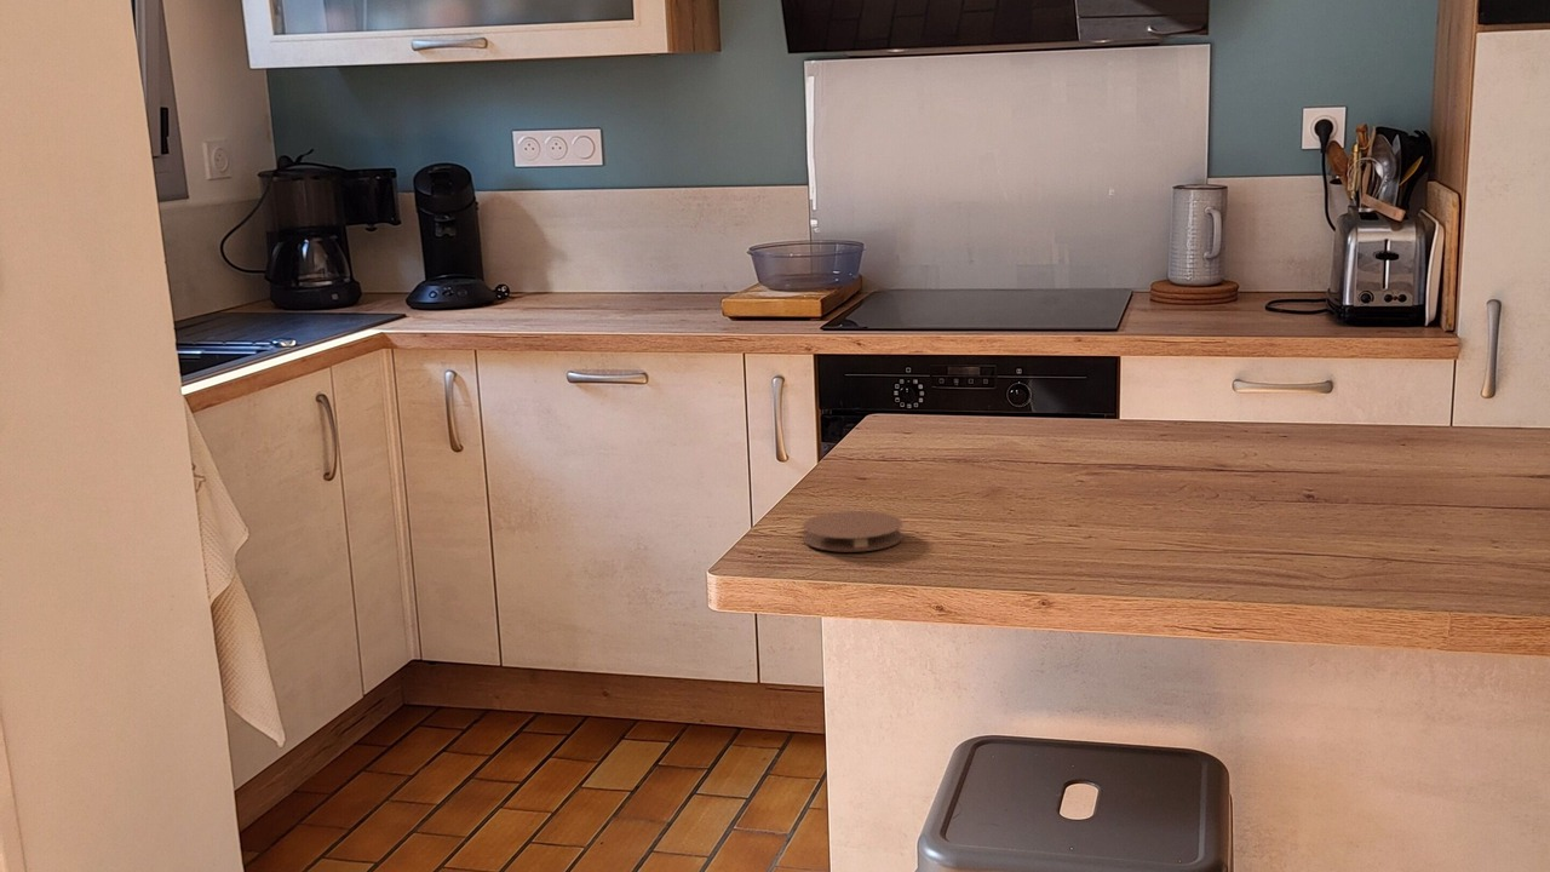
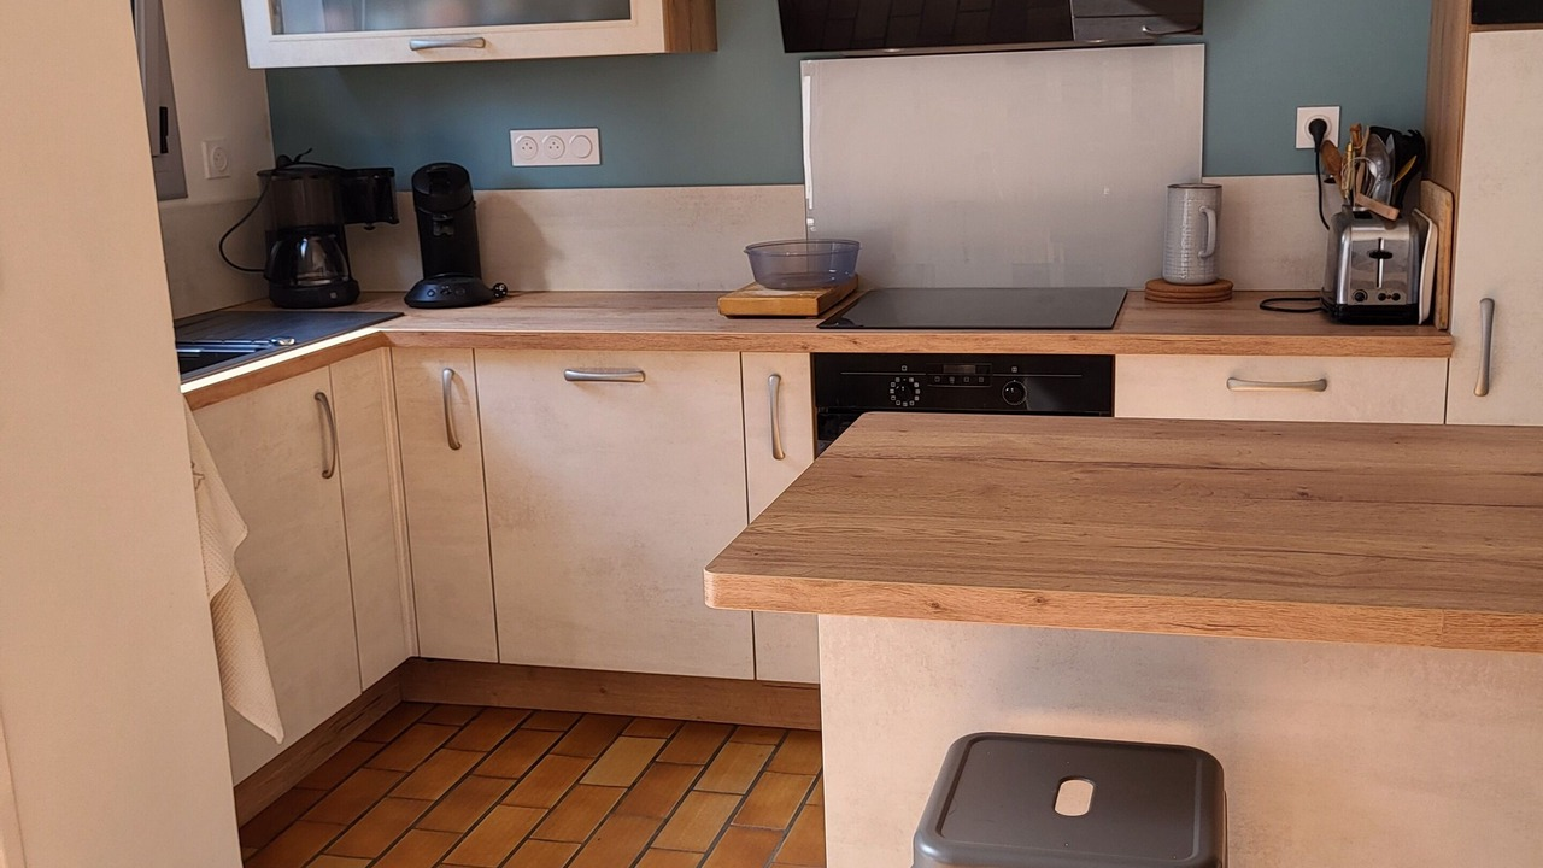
- coaster (852, 530)
